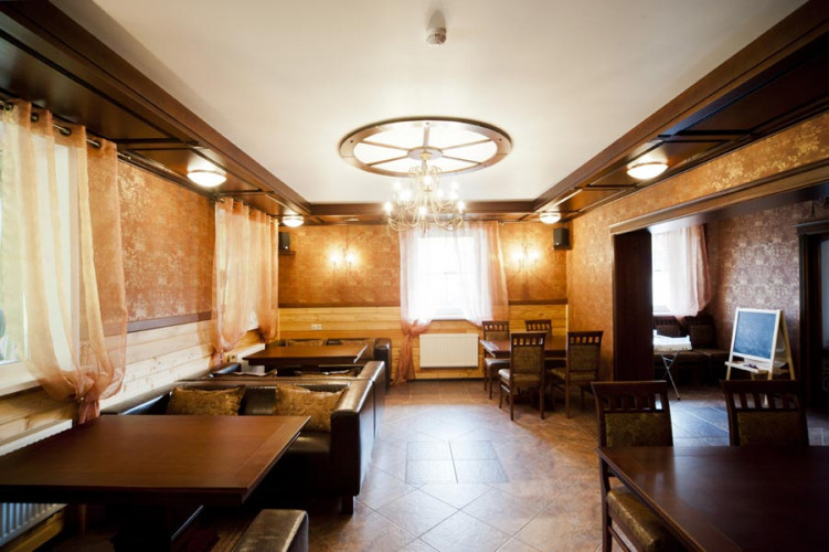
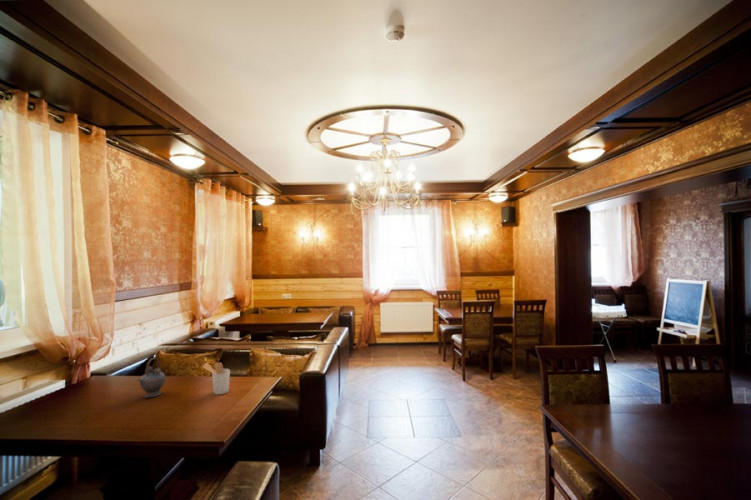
+ utensil holder (216, 377)
+ teapot (150, 377)
